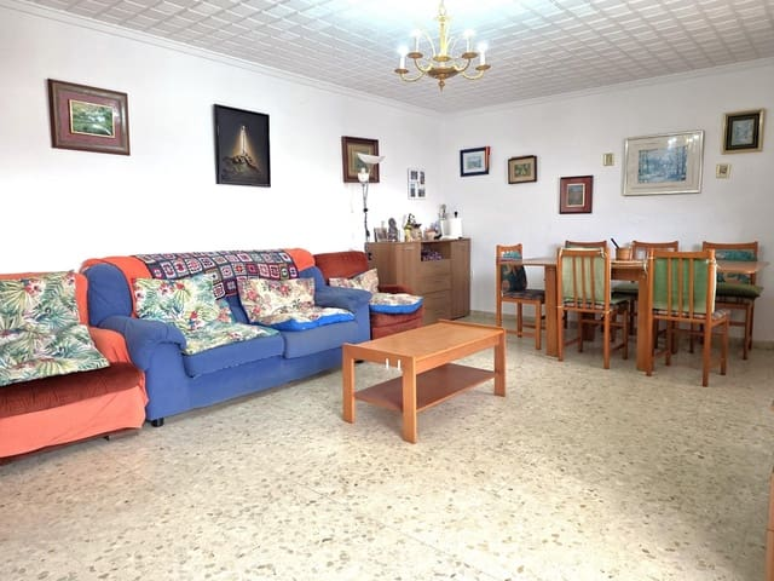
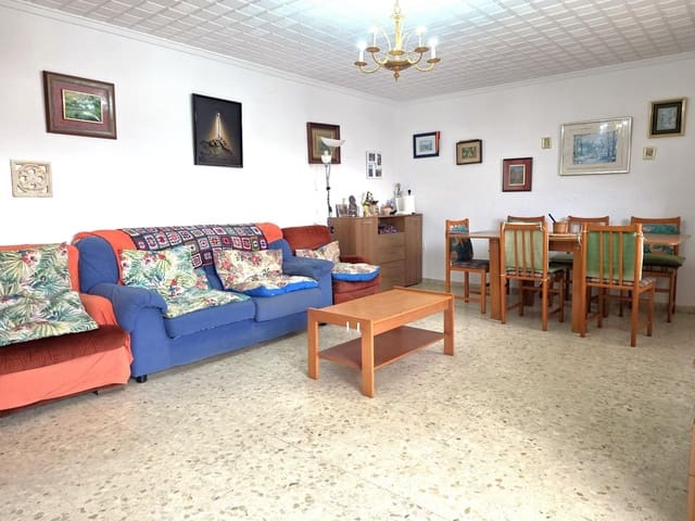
+ wall ornament (31, 179)
